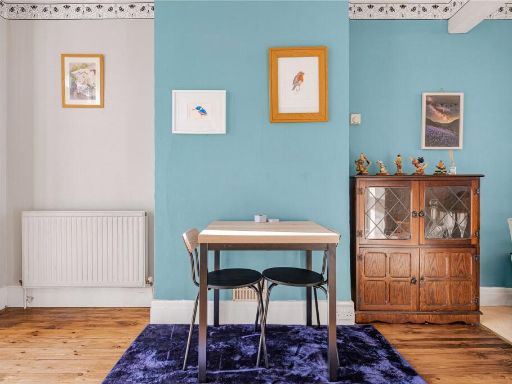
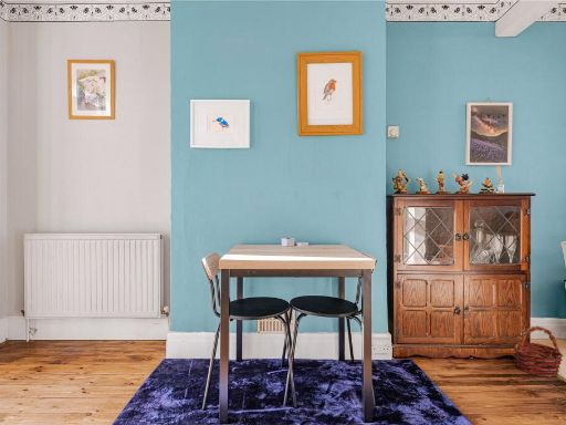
+ basket (537, 348)
